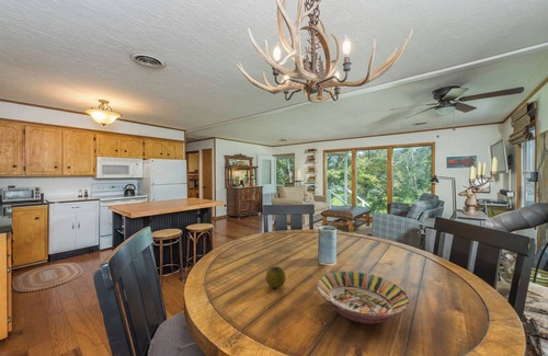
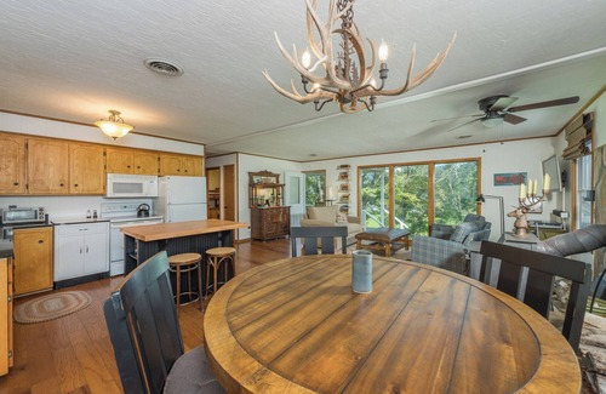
- fruit (275, 276)
- serving bowl (359, 299)
